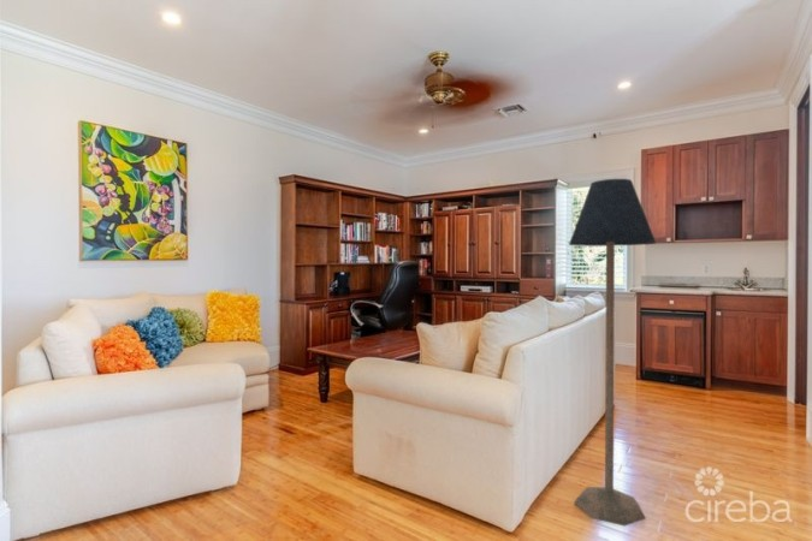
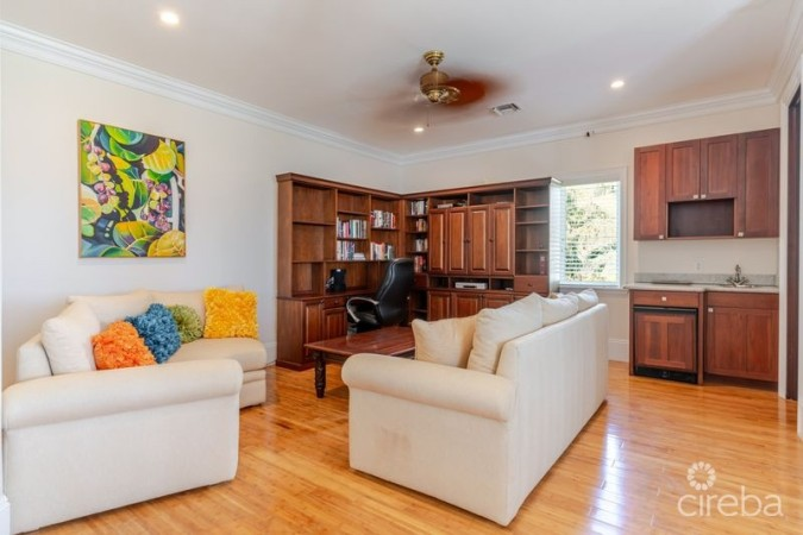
- floor lamp (610, 344)
